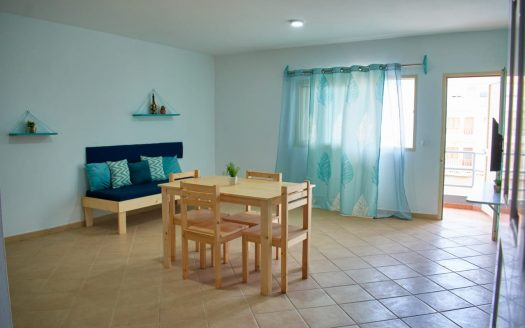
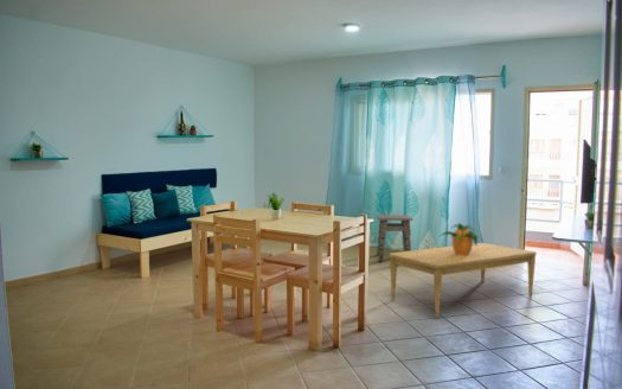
+ coffee table (461, 272)
+ potted plant (460, 237)
+ side table (393, 230)
